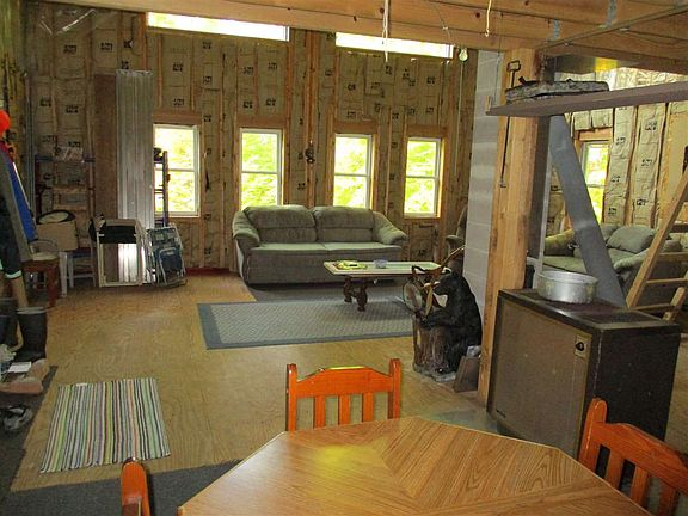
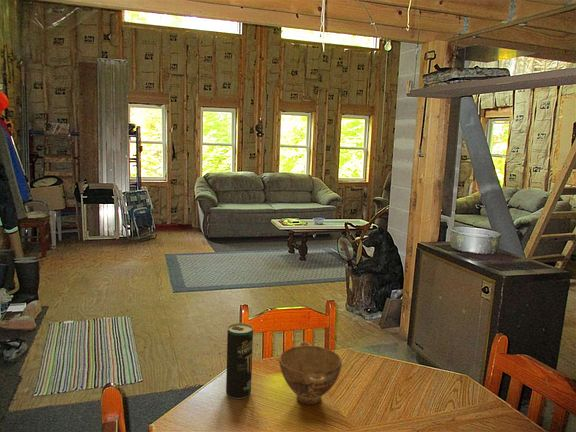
+ bowl (309, 378)
+ beverage can (239, 360)
